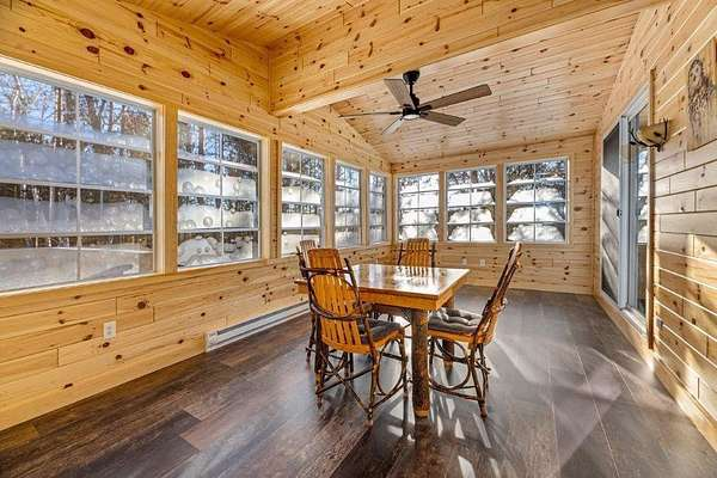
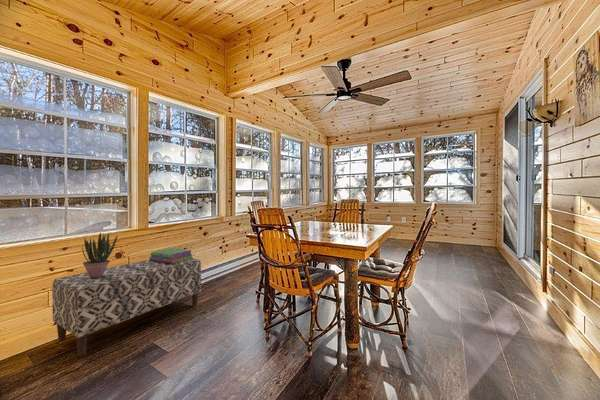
+ bench (136, 294)
+ potted plant (97, 254)
+ stack of books (171, 255)
